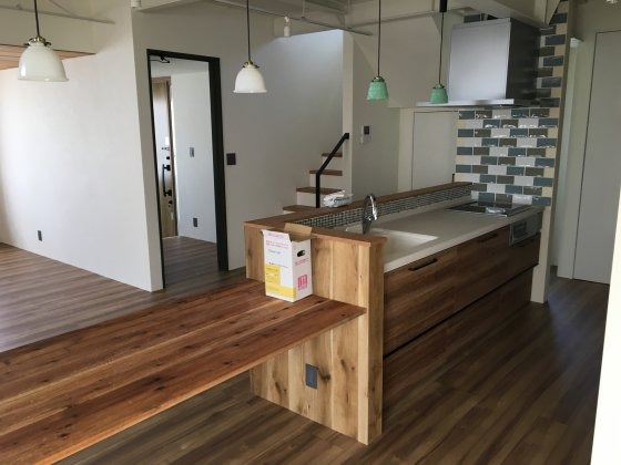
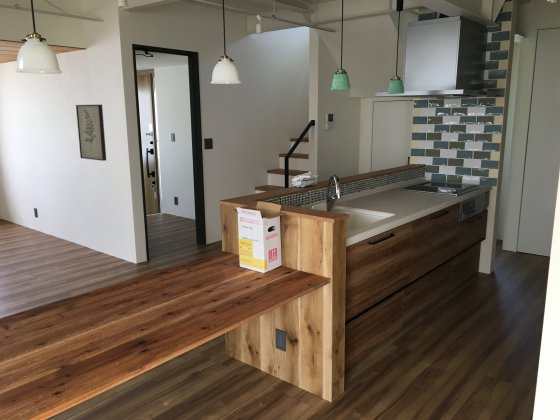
+ wall art (90, 132)
